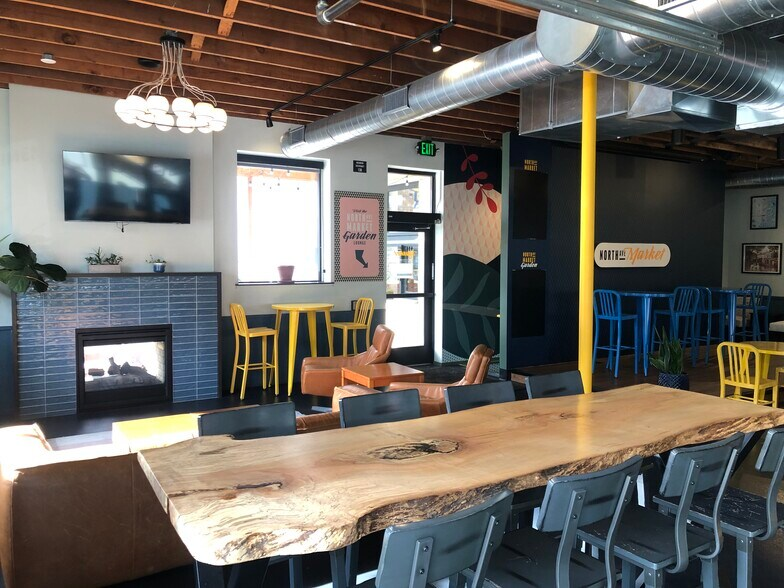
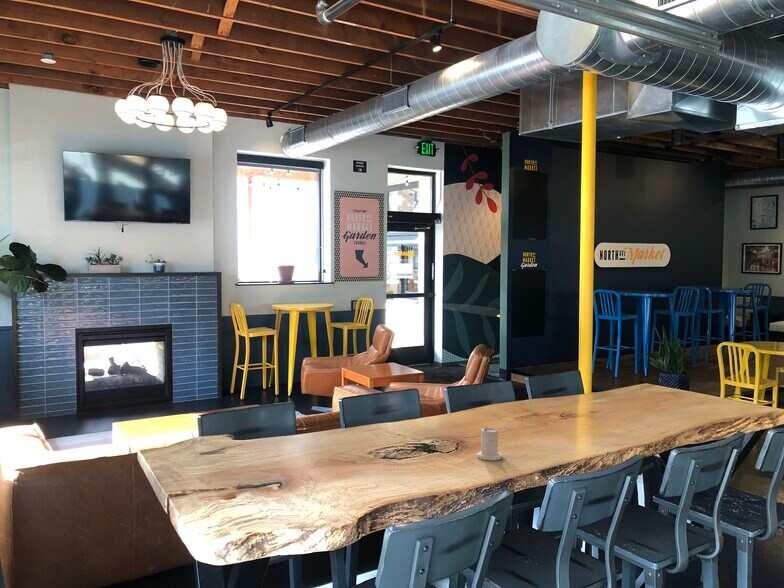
+ candle (489, 441)
